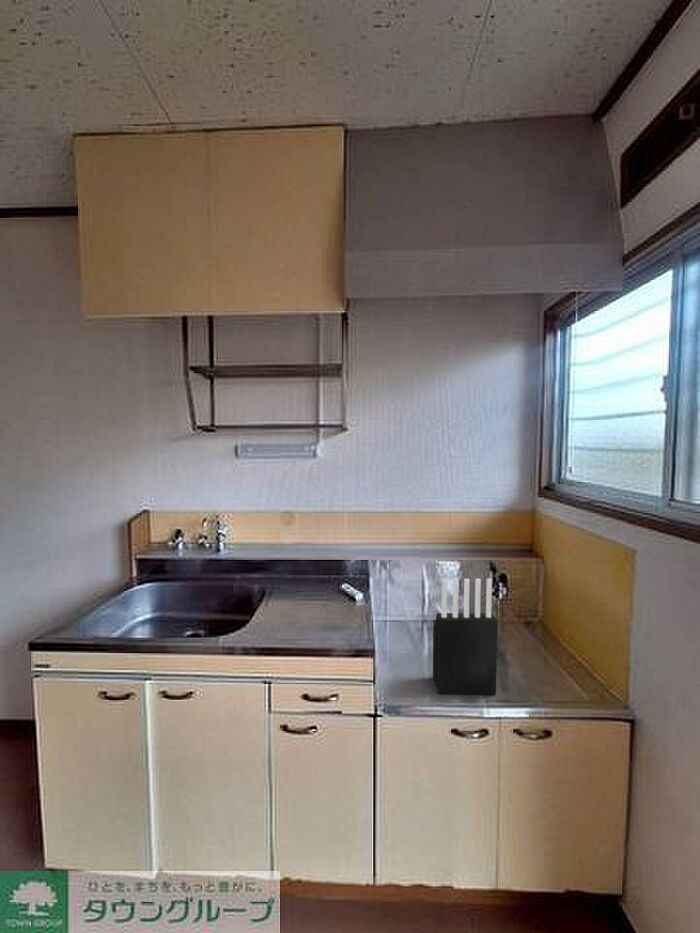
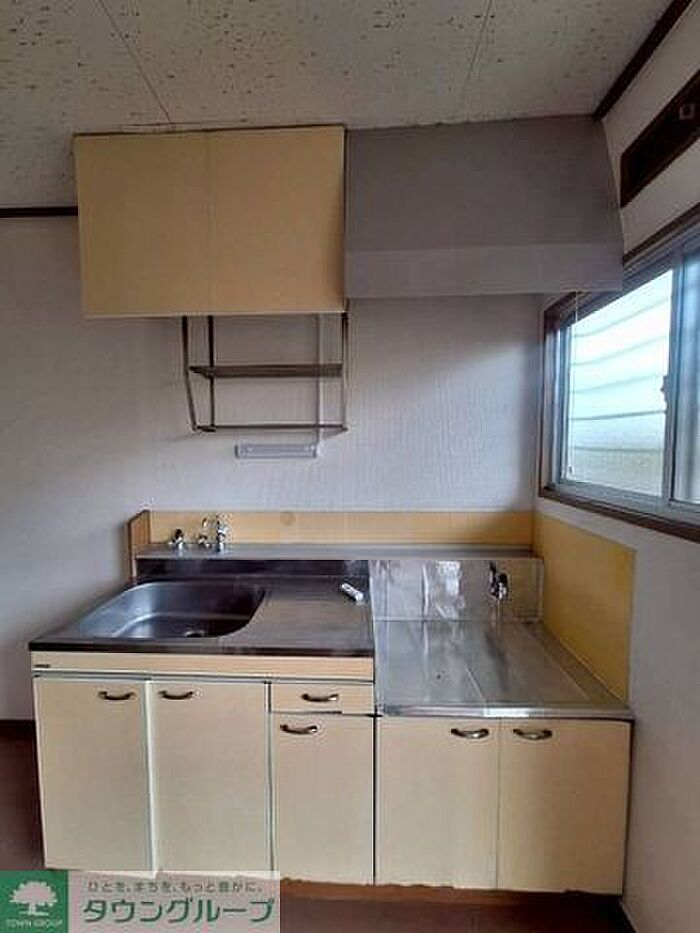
- knife block (463, 630)
